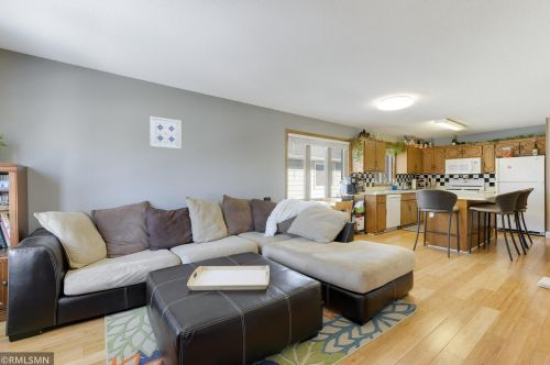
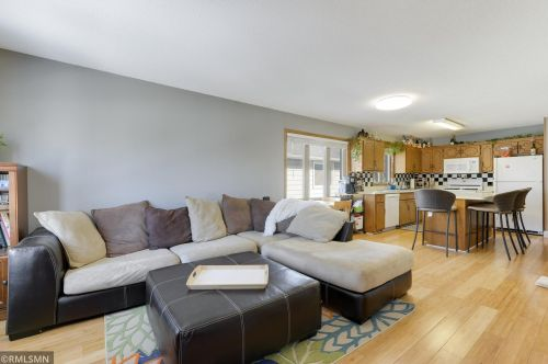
- wall art (165, 133)
